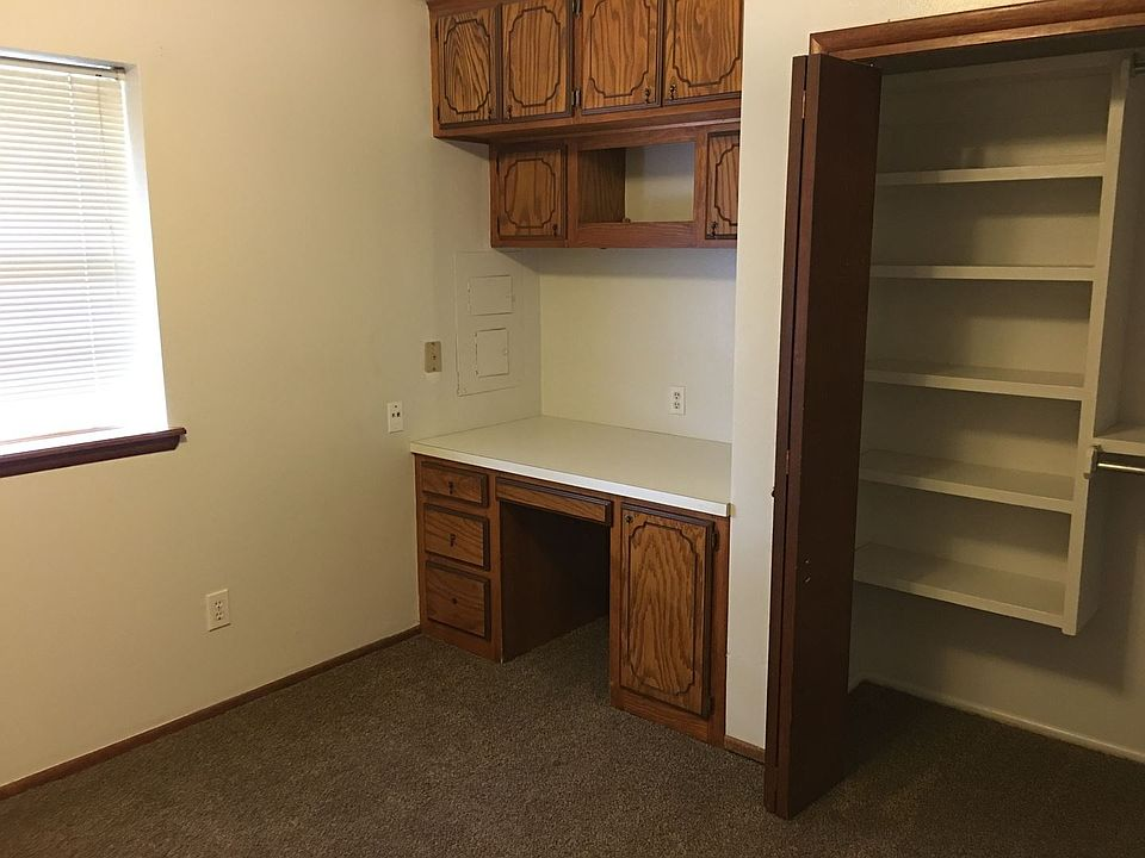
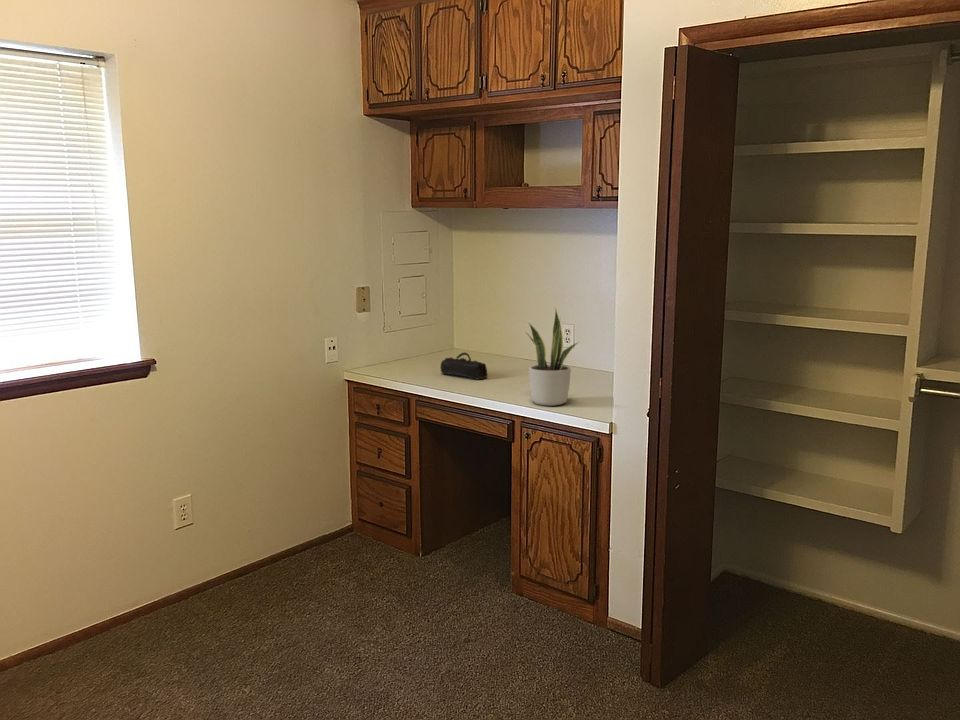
+ pencil case (463, 364)
+ potted plant (551, 354)
